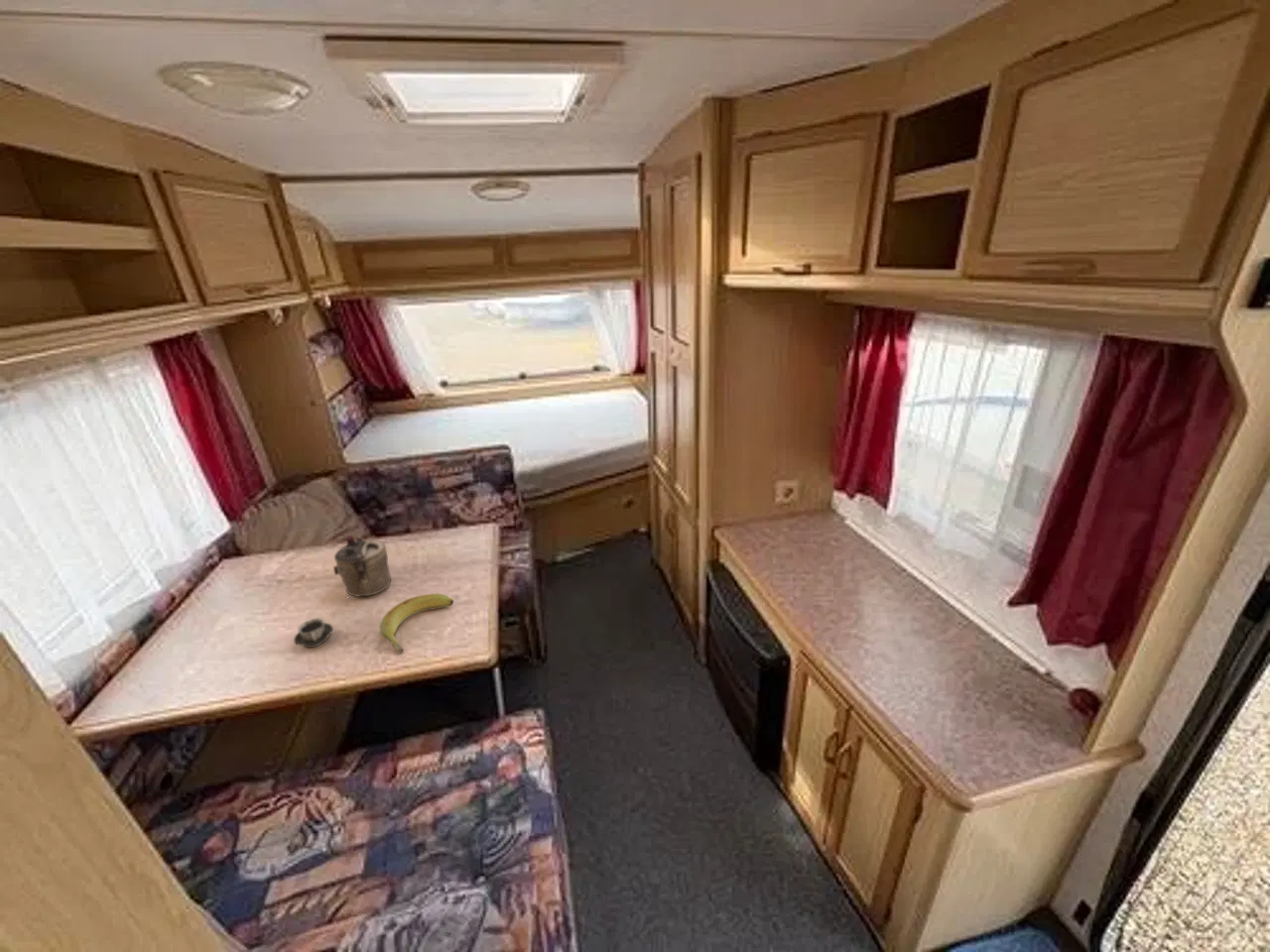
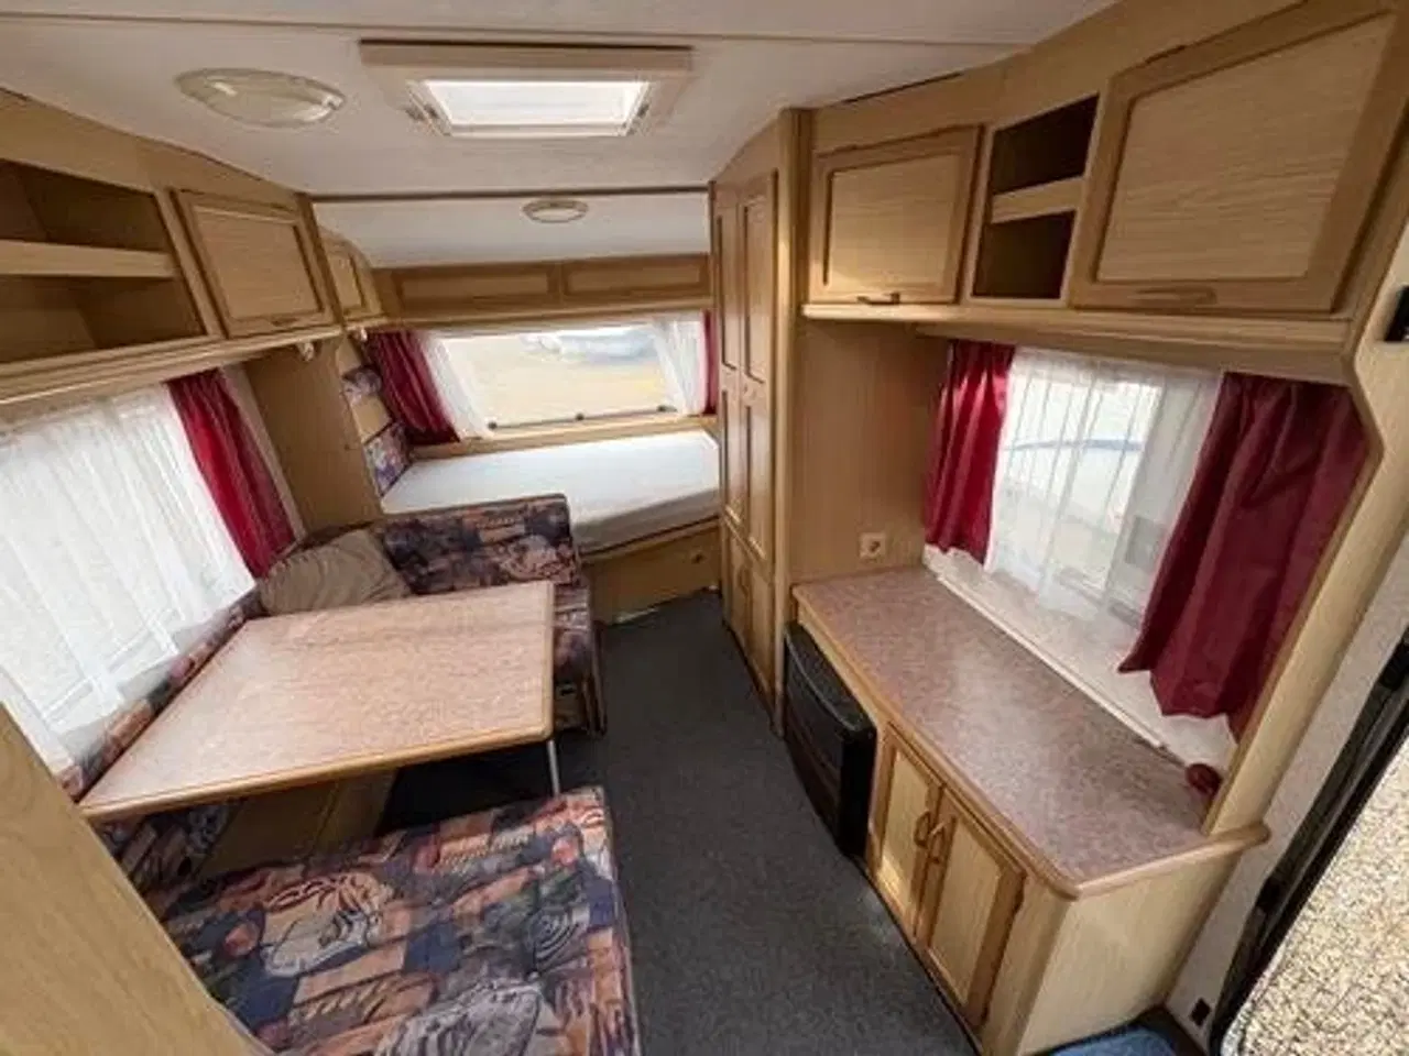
- cup (313, 633)
- teapot (362, 563)
- banana (411, 615)
